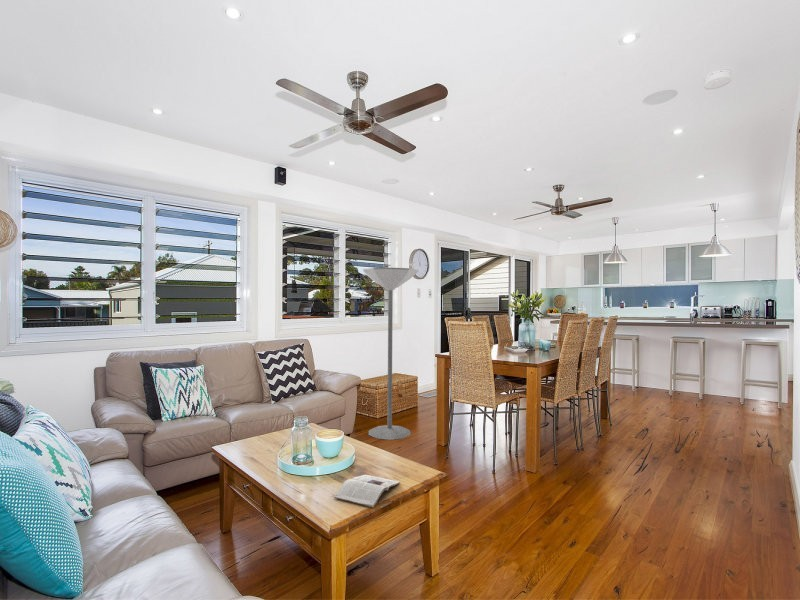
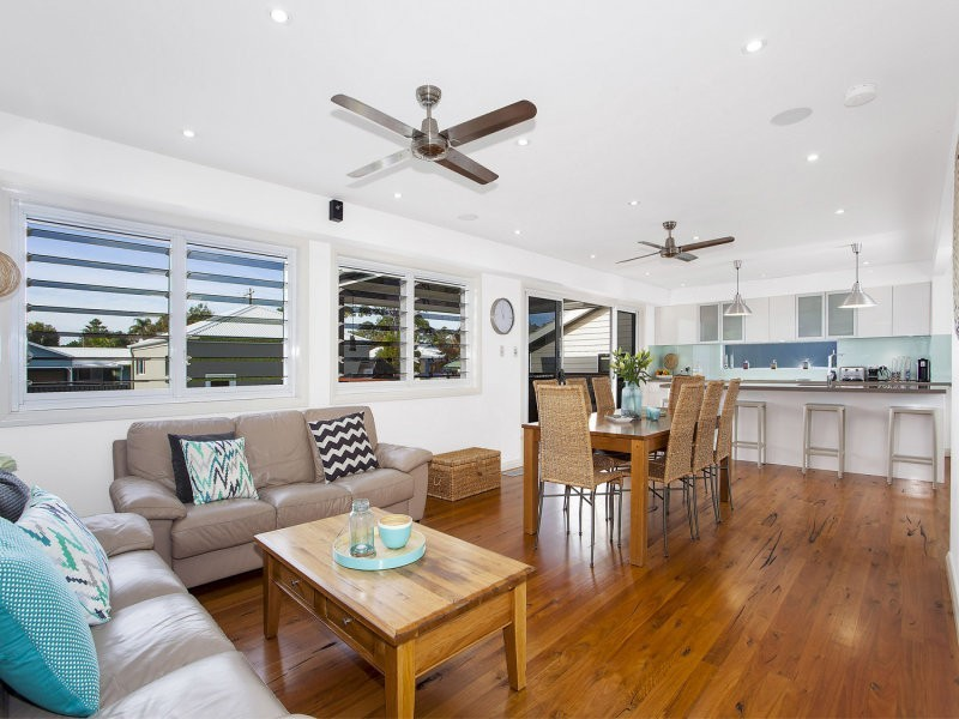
- floor lamp (390, 351)
- magazine (368, 485)
